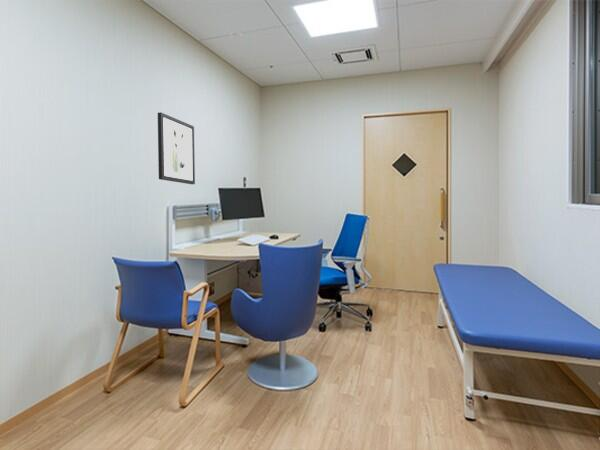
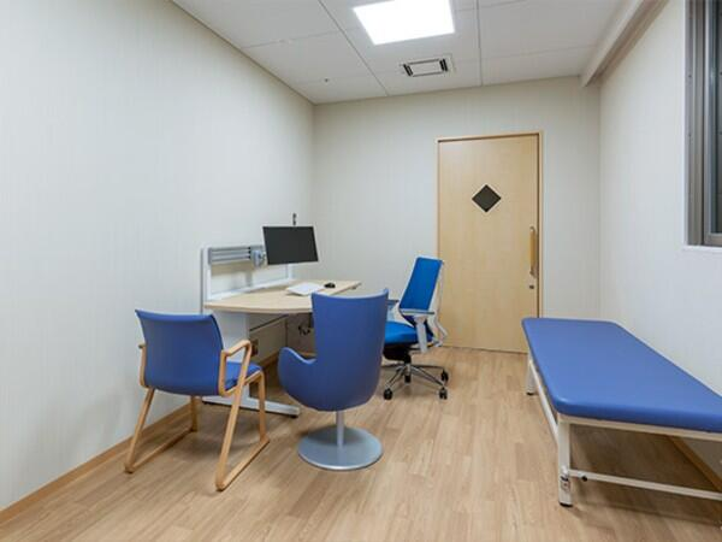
- wall art (177, 151)
